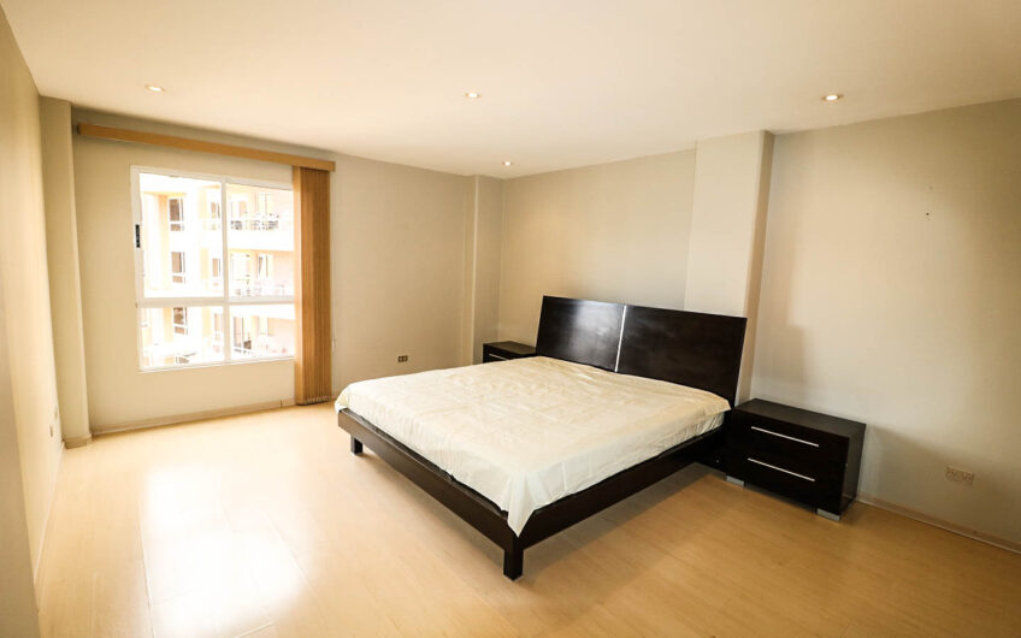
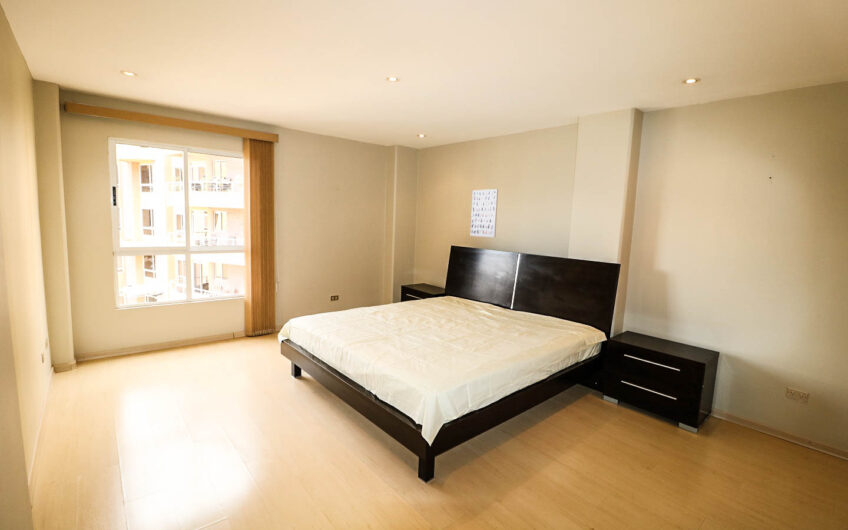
+ wall art (483, 213)
